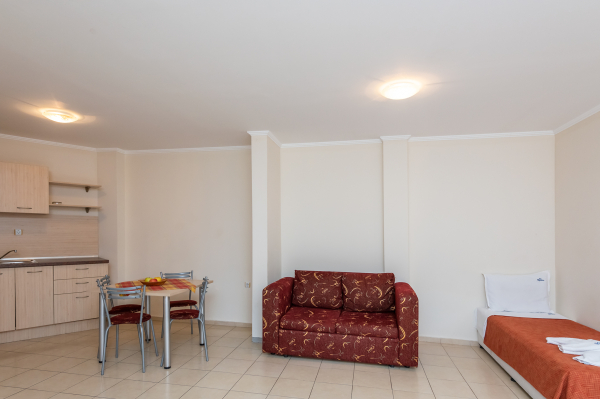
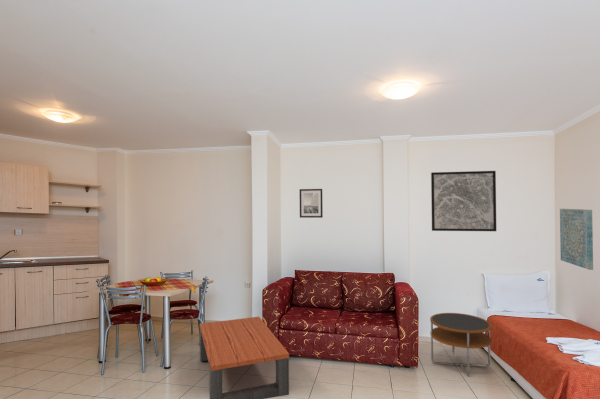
+ coffee table (239, 355)
+ wall art (463, 201)
+ wall art (575, 236)
+ side table (460, 343)
+ wall art (310, 203)
